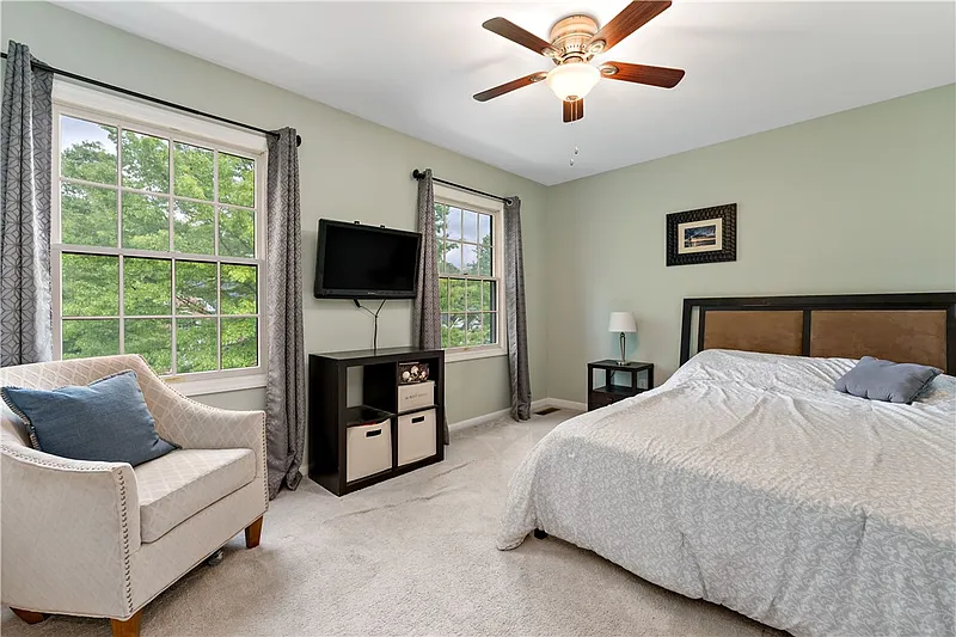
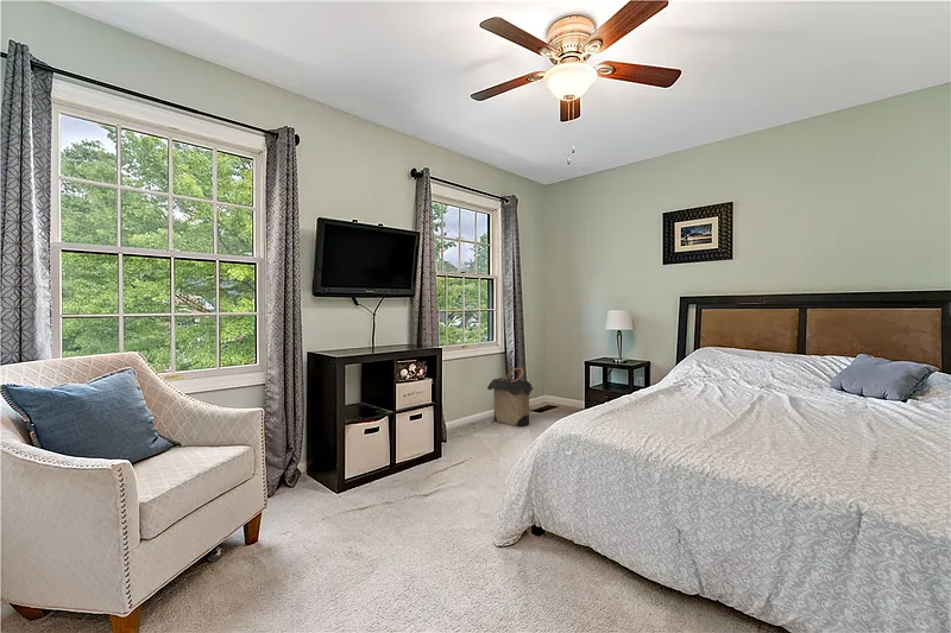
+ laundry hamper (510, 394)
